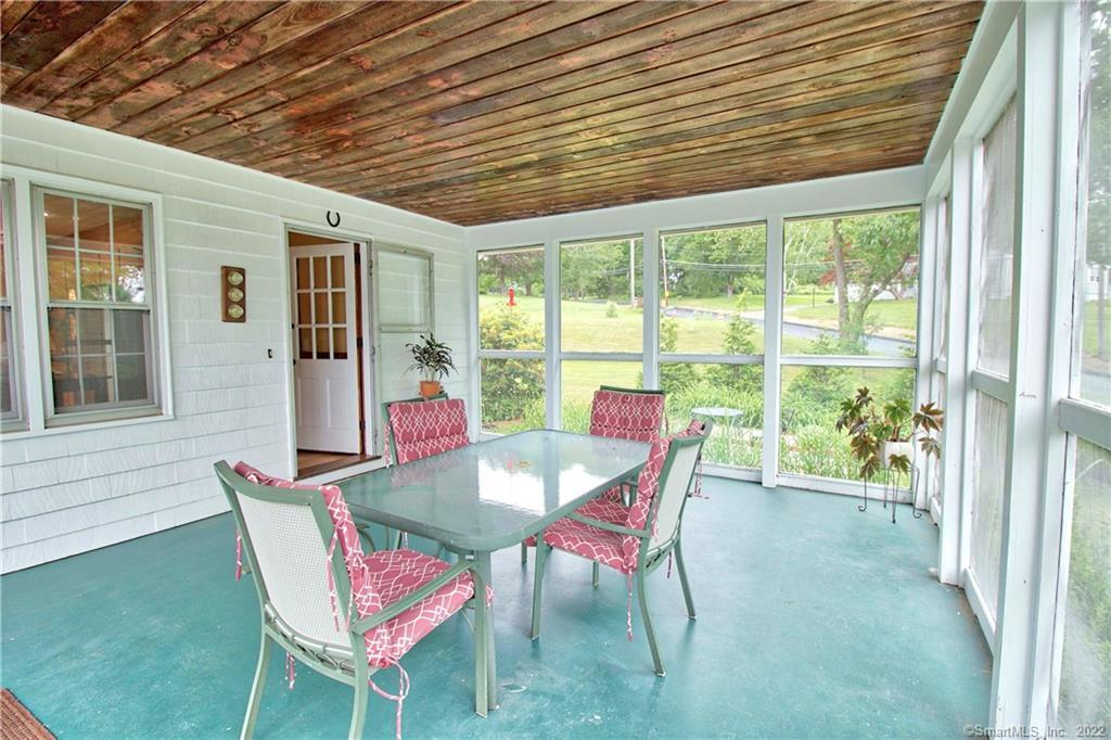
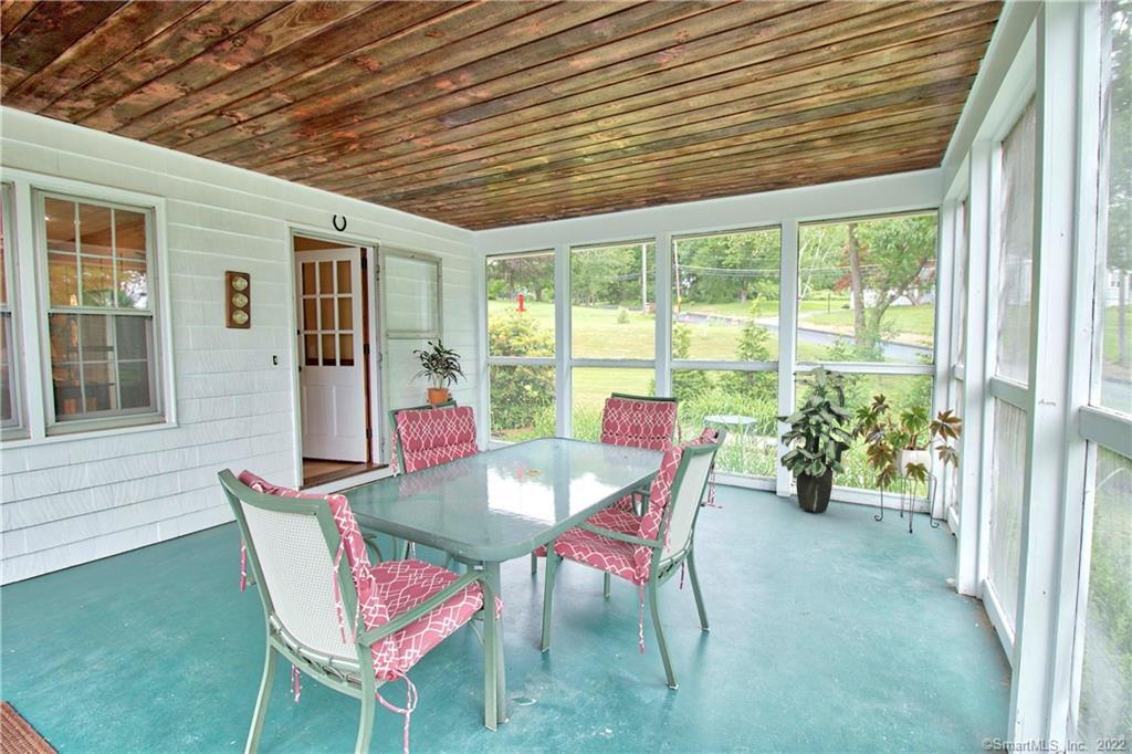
+ indoor plant (813, 436)
